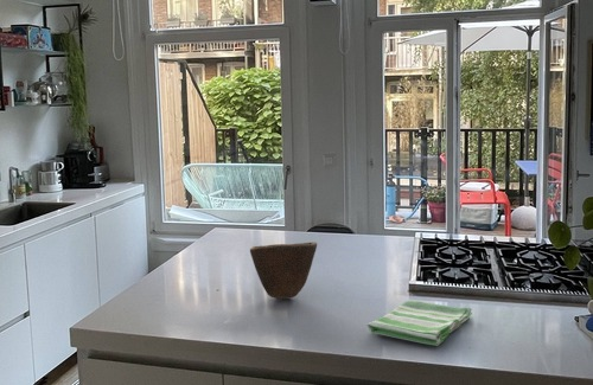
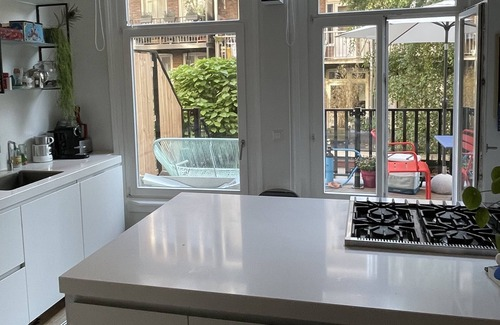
- dish towel (420, 319)
- bowl (283, 267)
